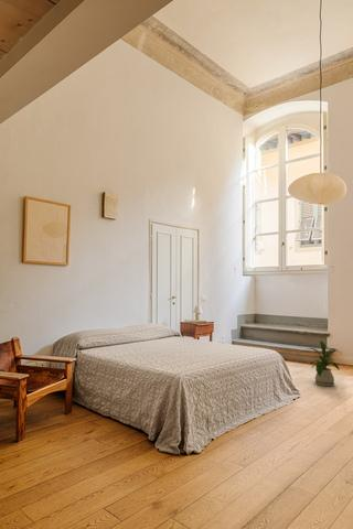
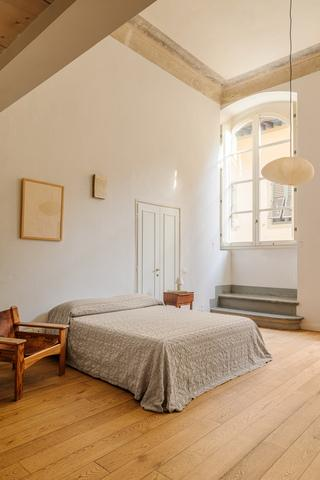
- house plant (322, 364)
